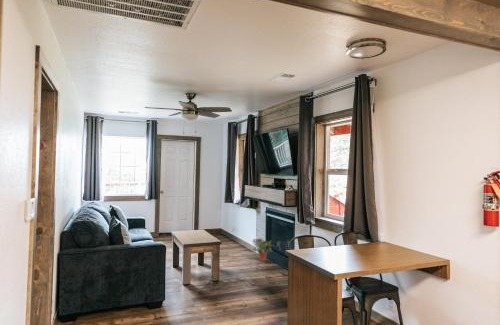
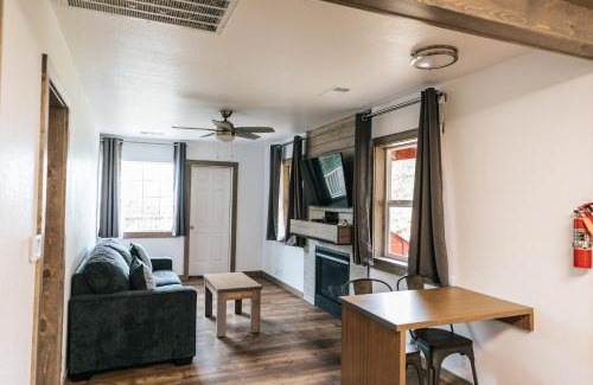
- potted plant (262, 249)
